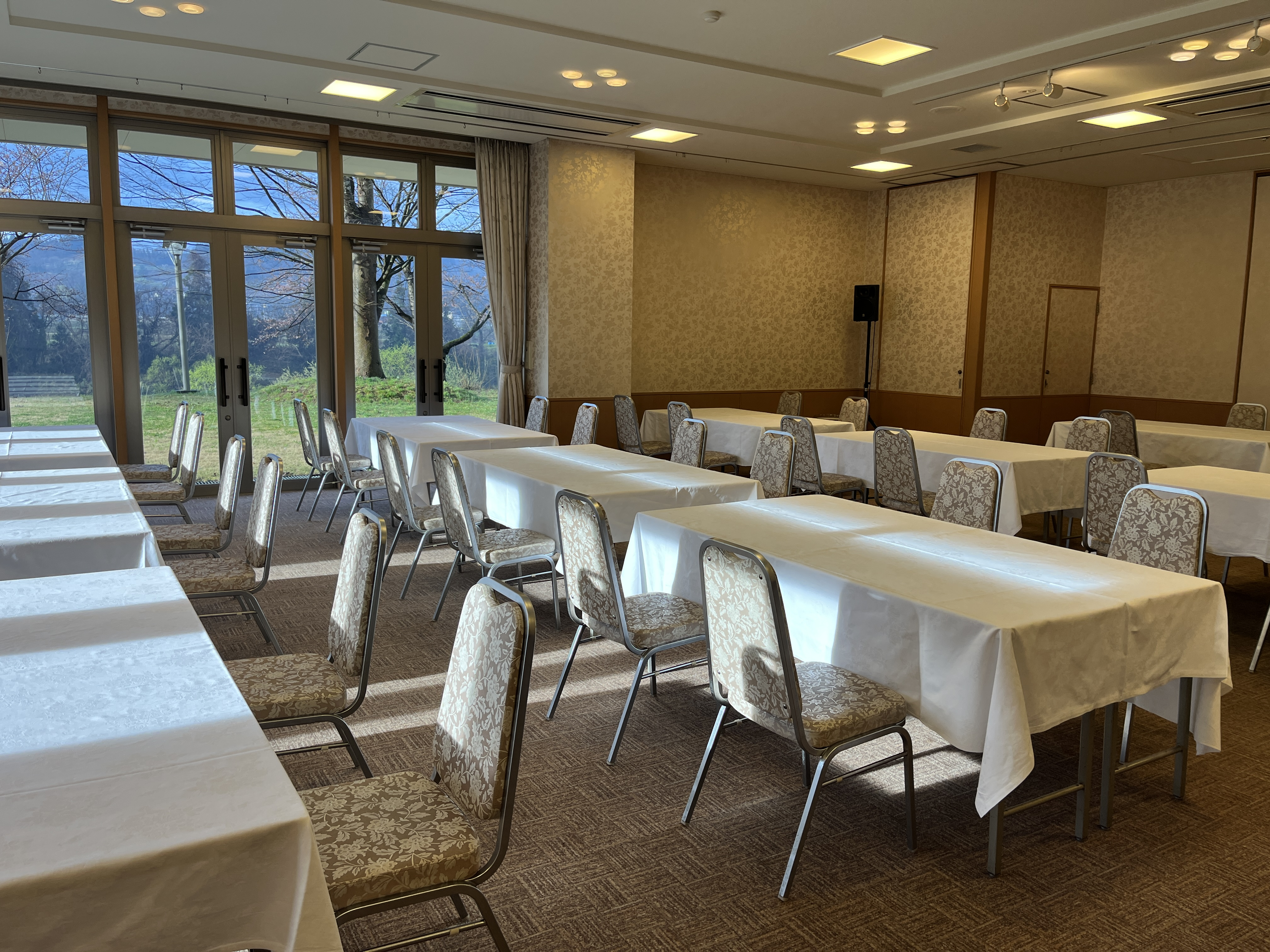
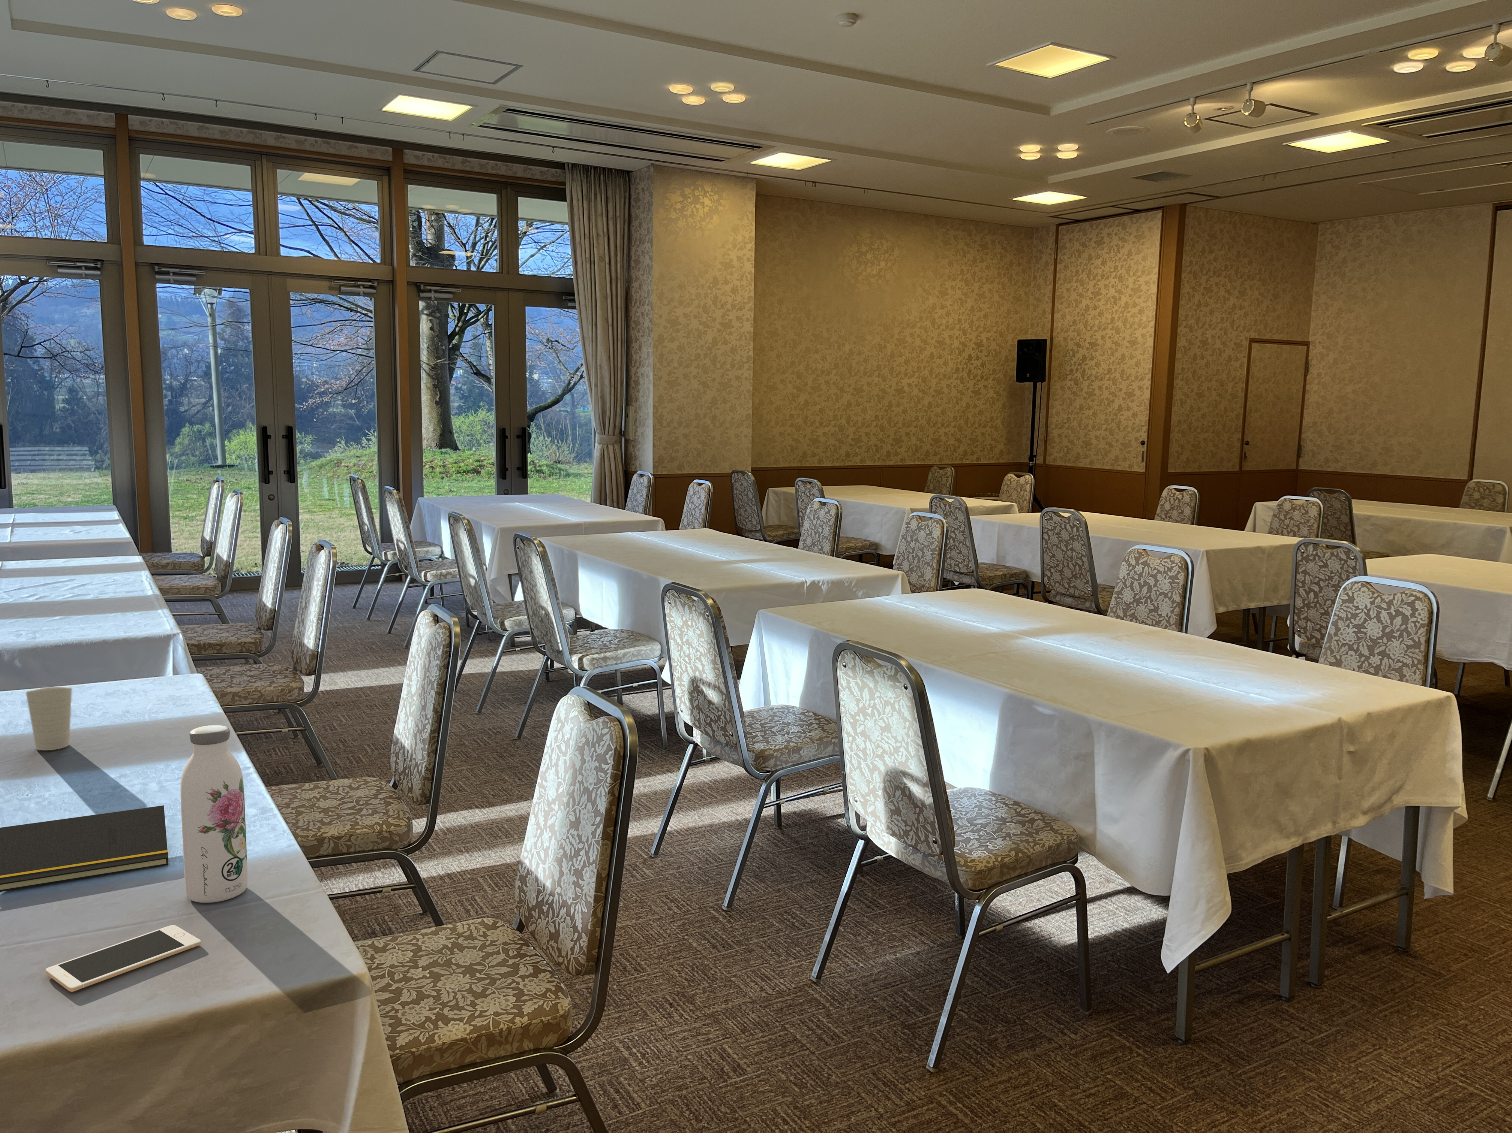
+ notepad (83, 846)
+ cell phone (125, 956)
+ water bottle (213, 810)
+ cup (51, 715)
